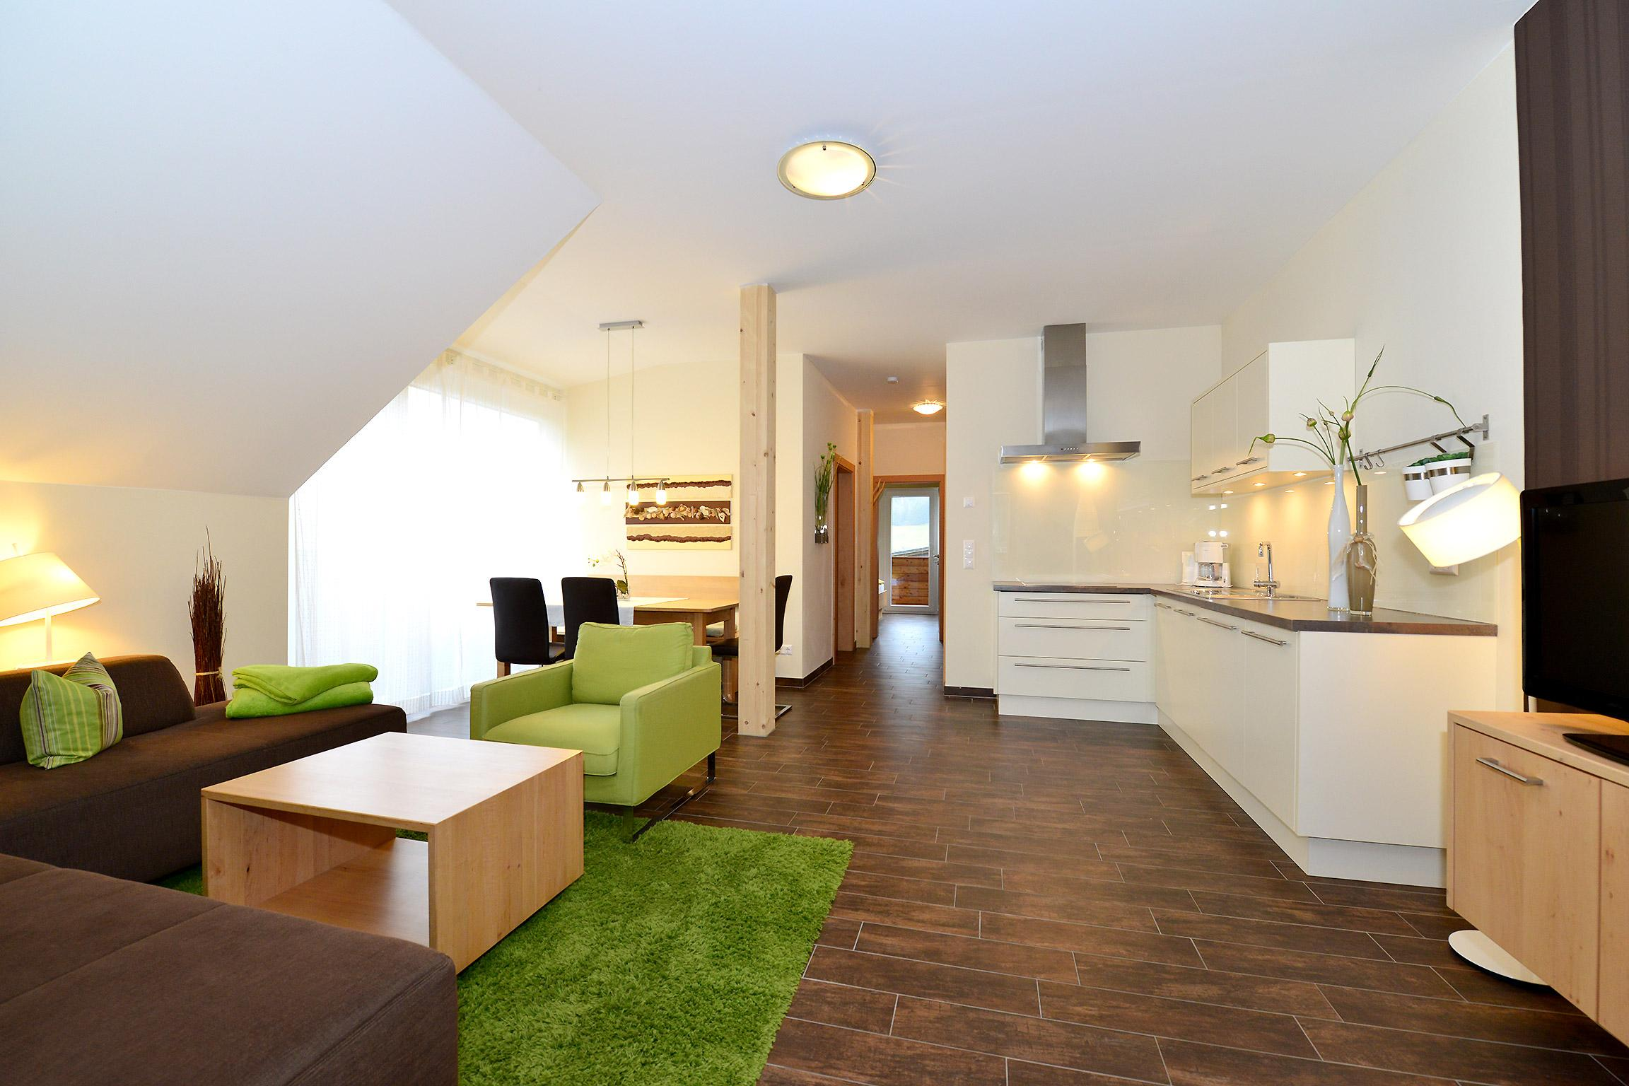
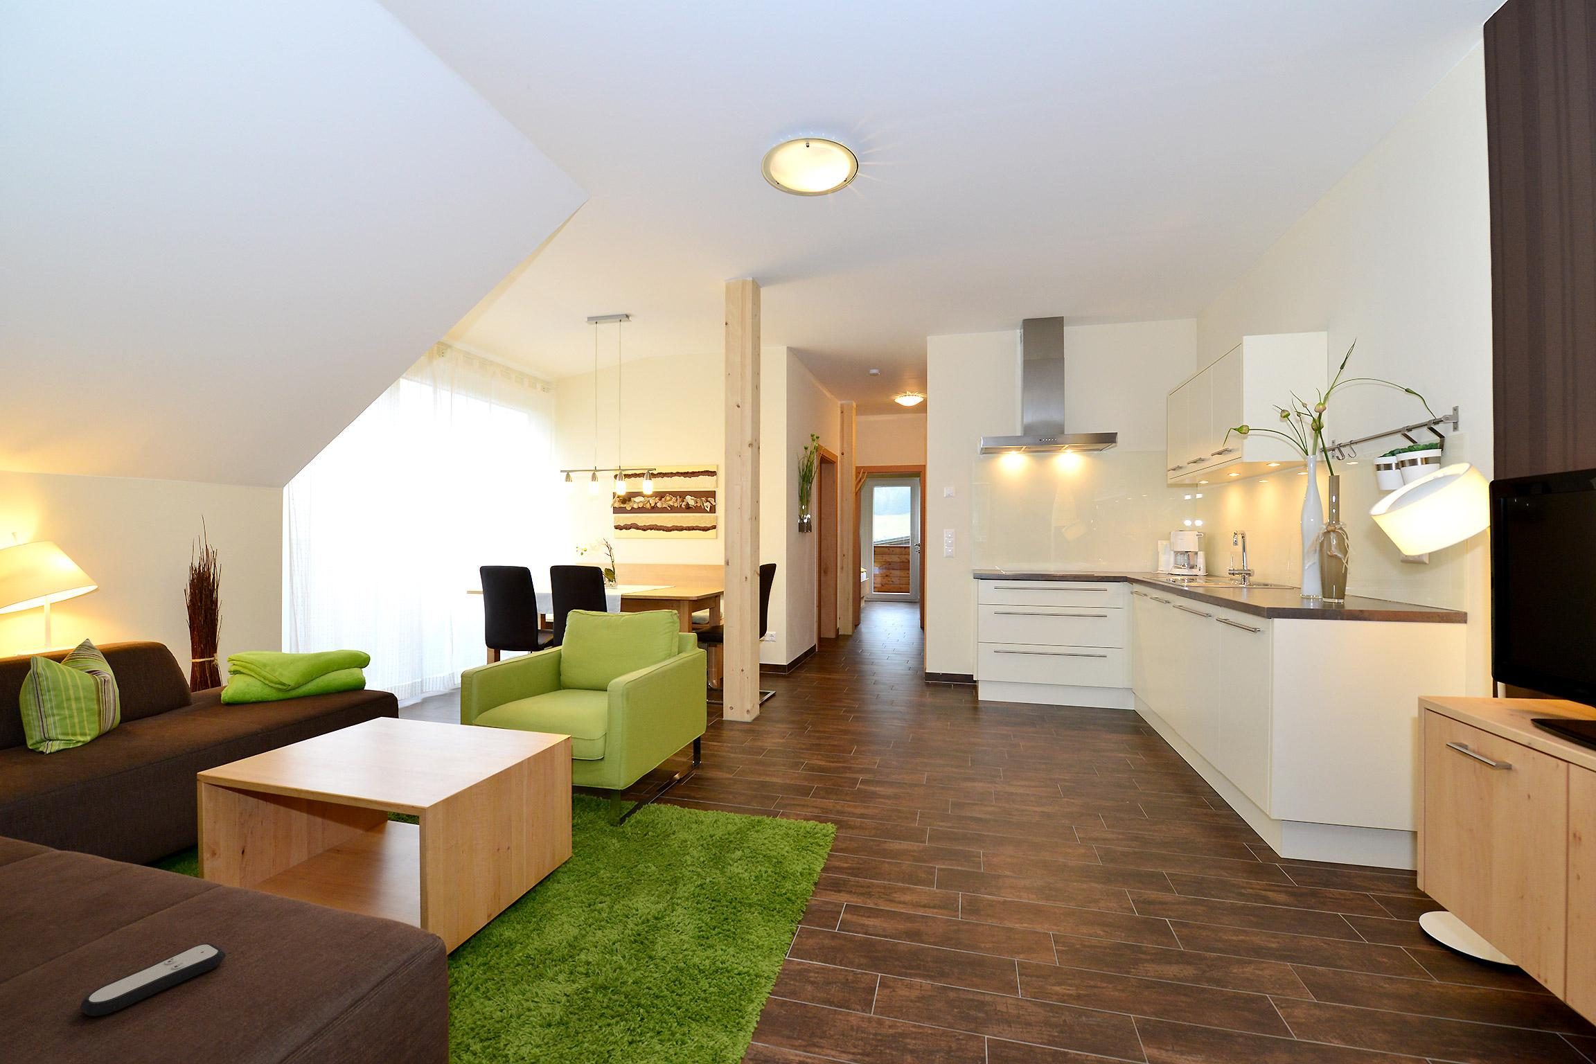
+ remote control (156, 976)
